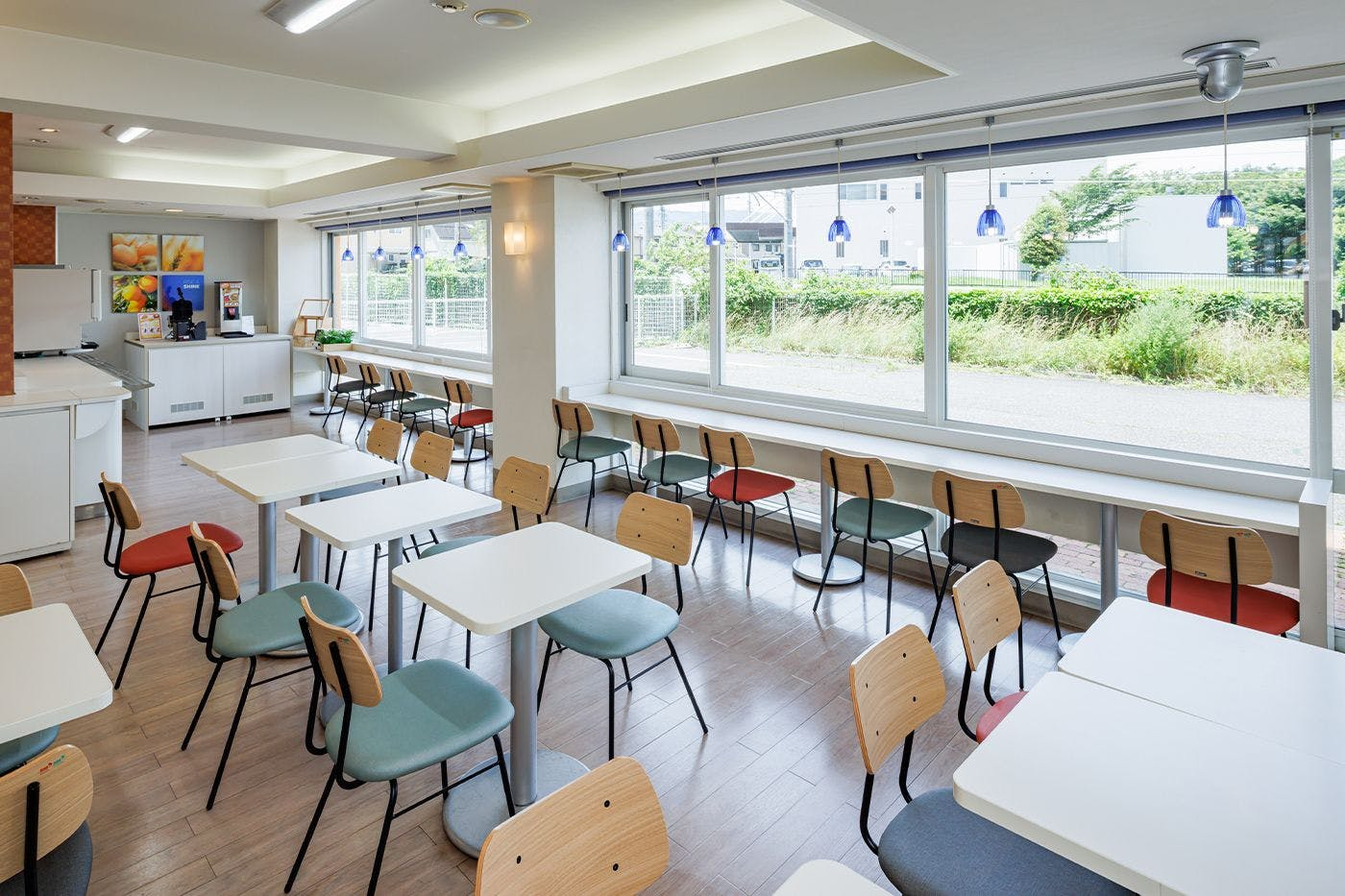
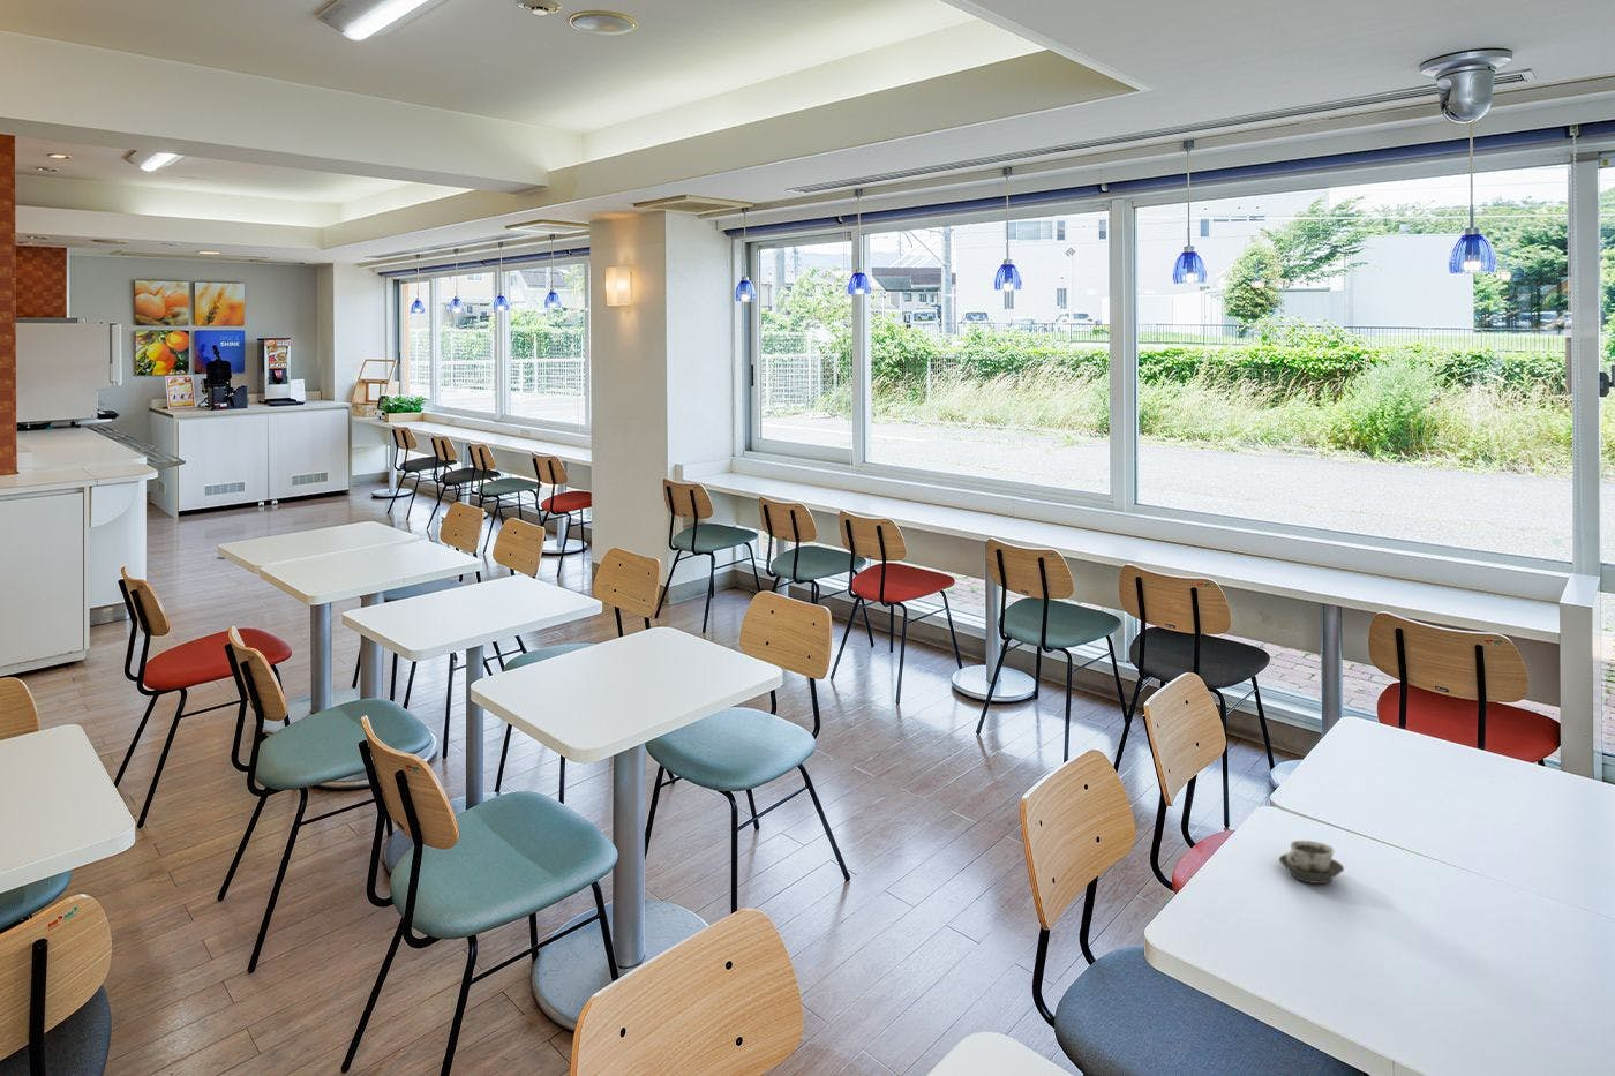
+ cup (1310, 861)
